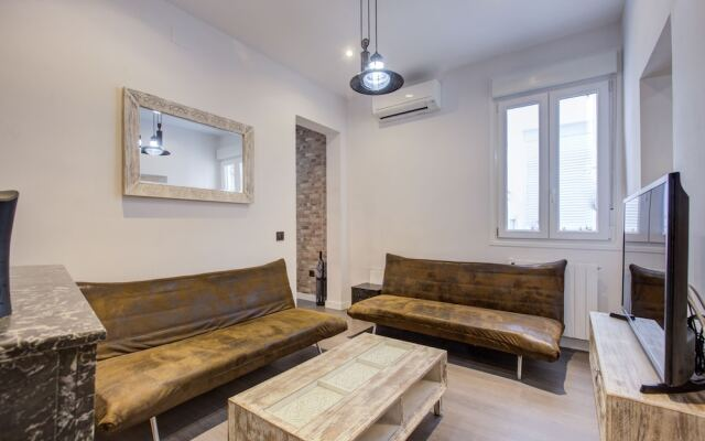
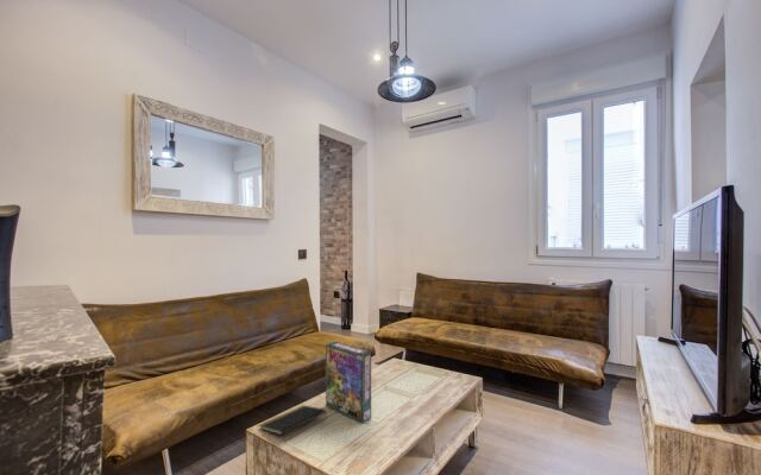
+ notepad (293, 418)
+ game box (347, 380)
